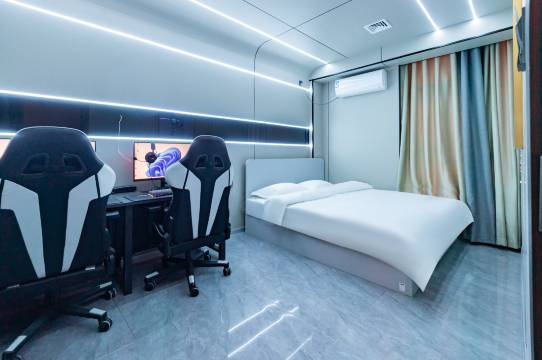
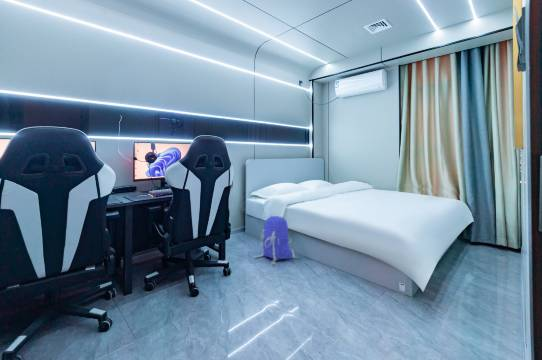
+ backpack (274, 236)
